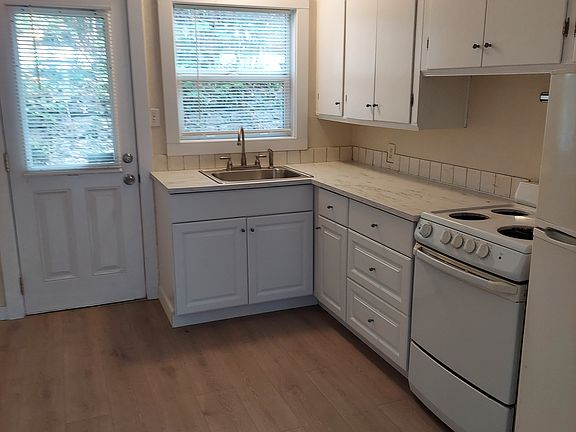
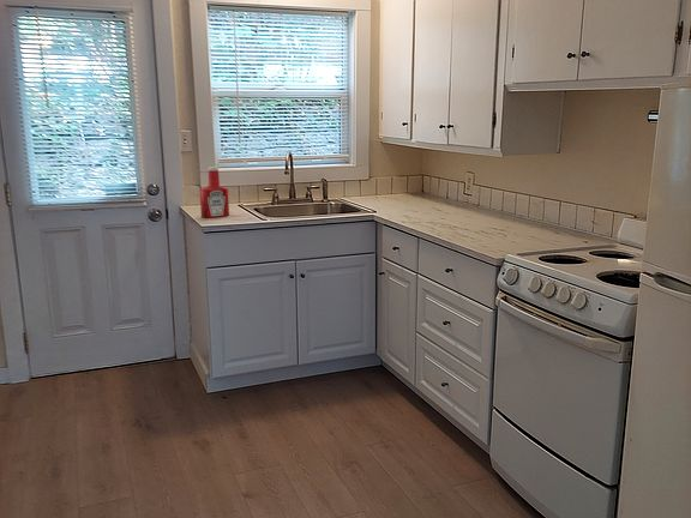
+ soap bottle (214, 191)
